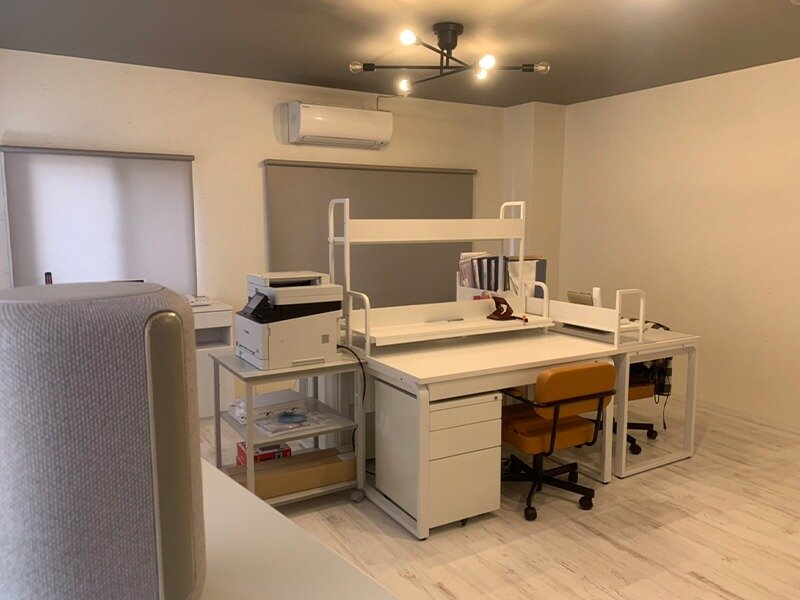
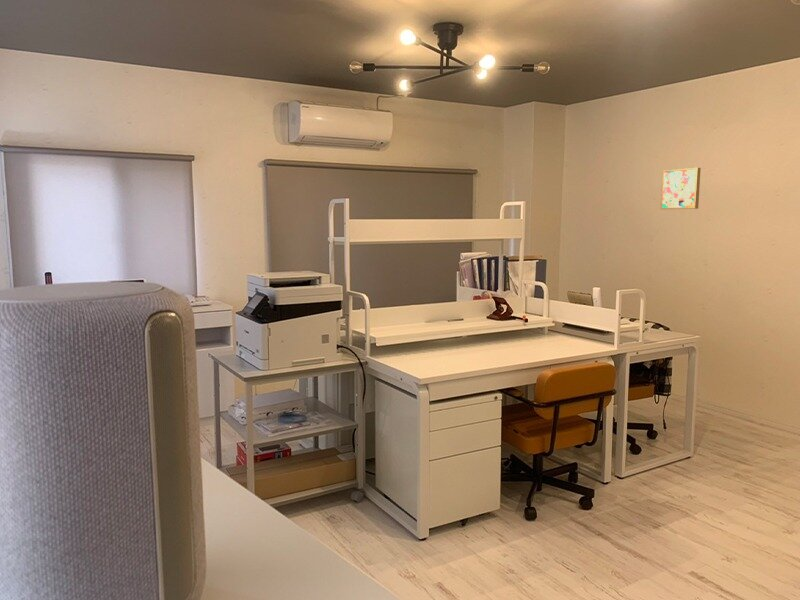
+ wall art (680, 189)
